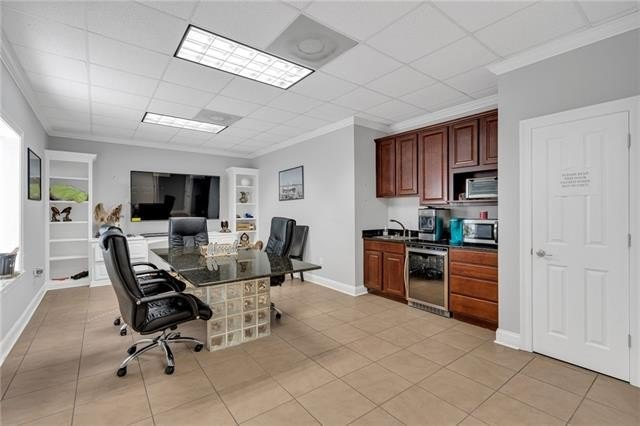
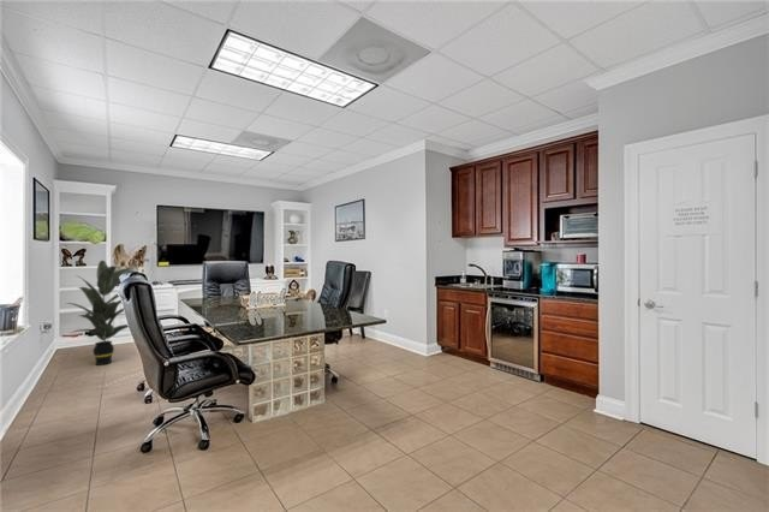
+ indoor plant (106, 311)
